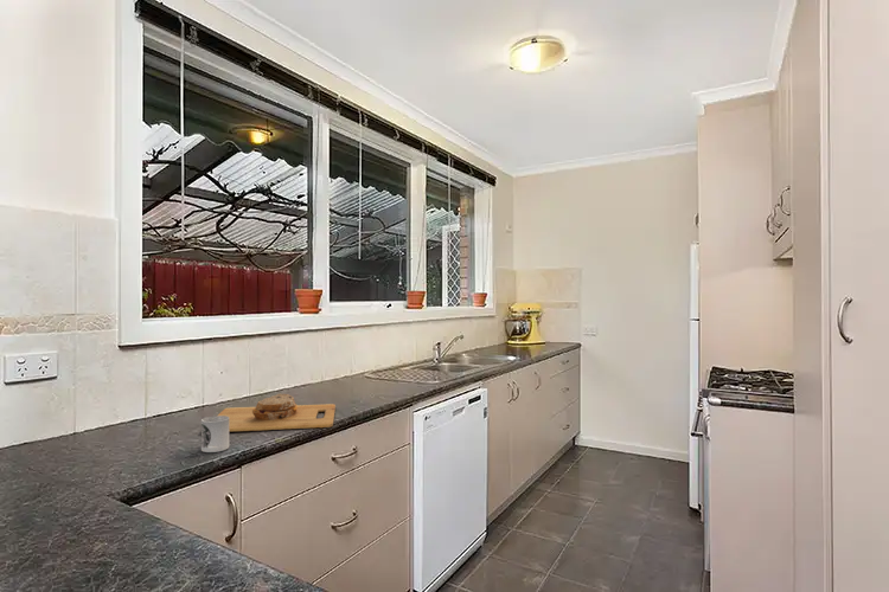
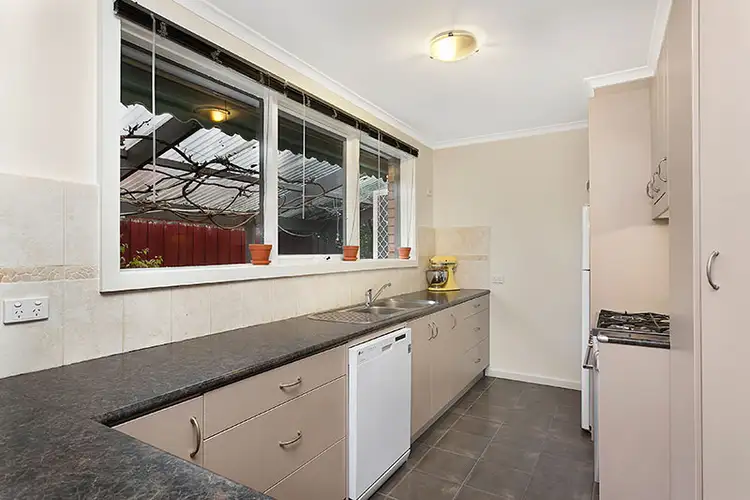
- cup (212, 432)
- cutting board (275, 406)
